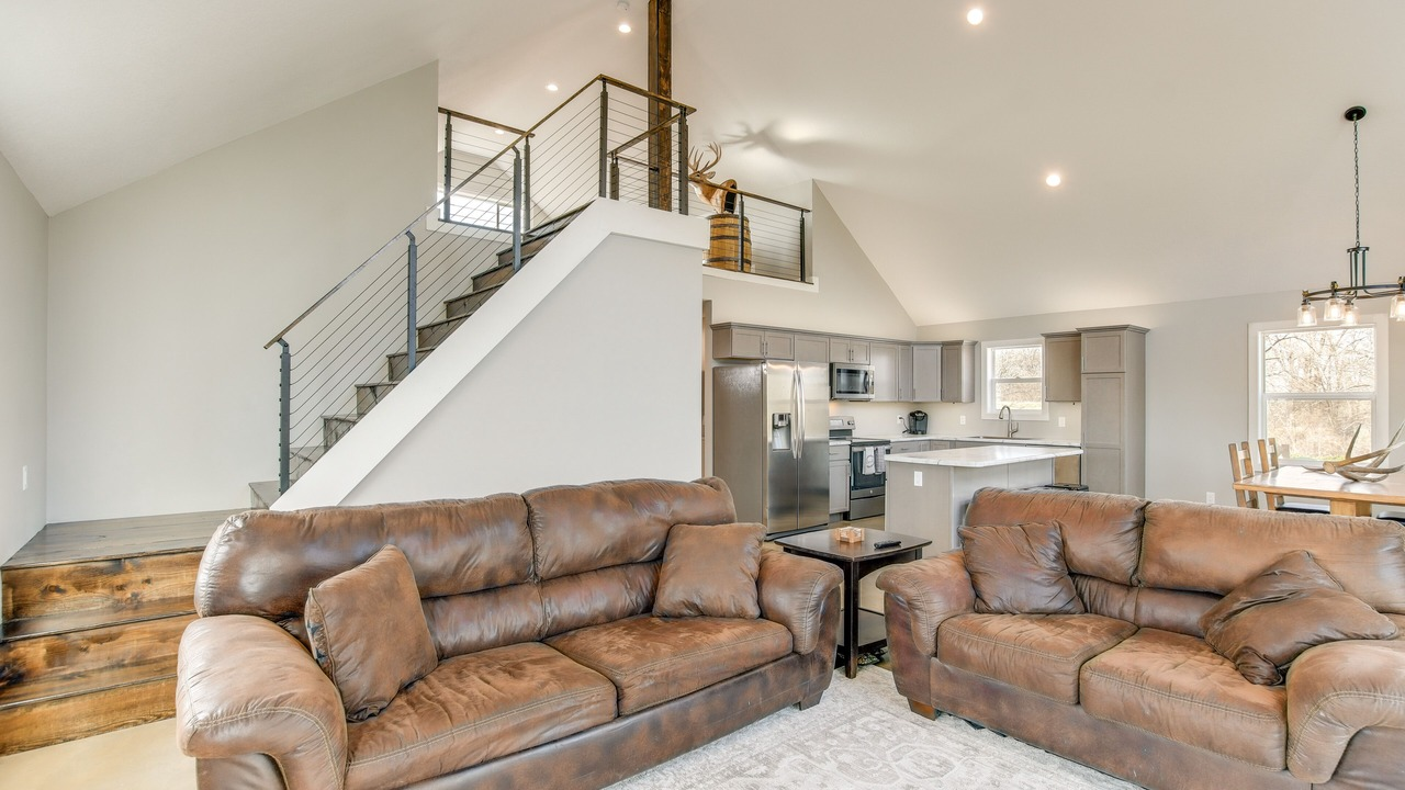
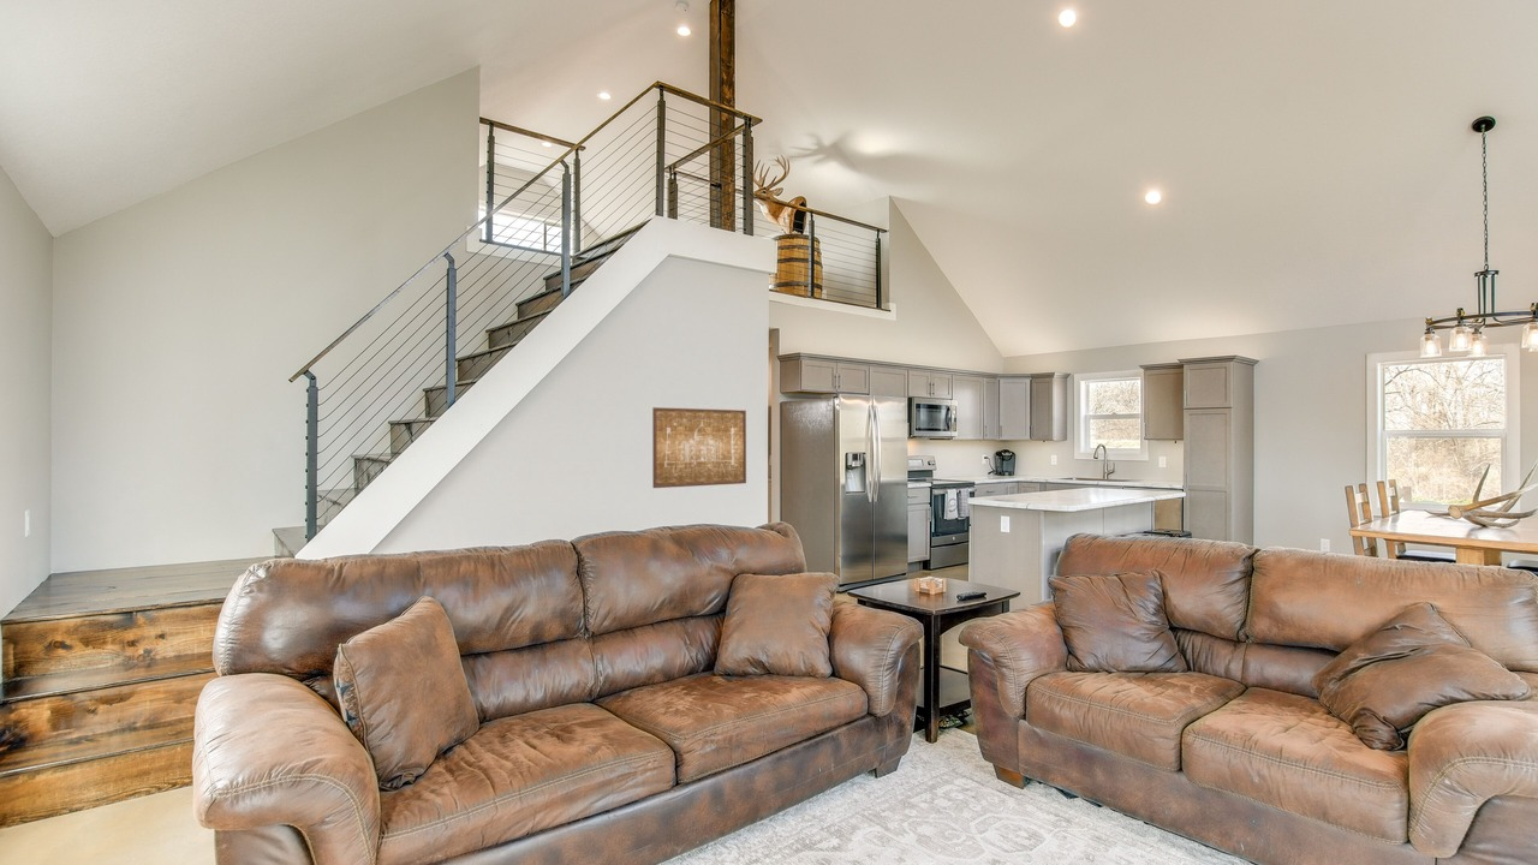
+ wall art (702, 447)
